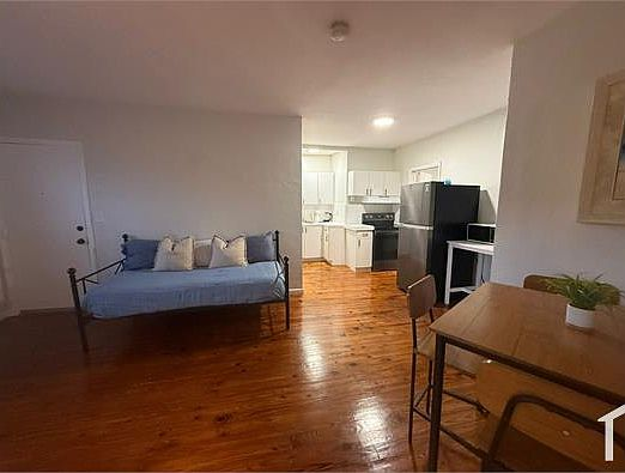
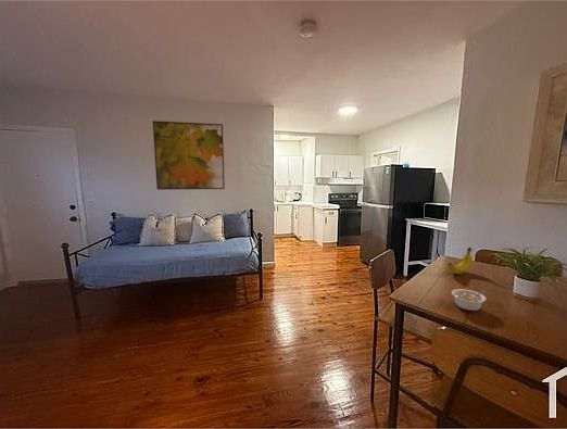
+ legume (468, 299)
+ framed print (190, 156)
+ fruit (461, 261)
